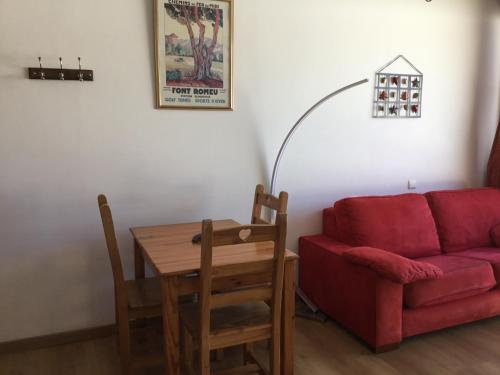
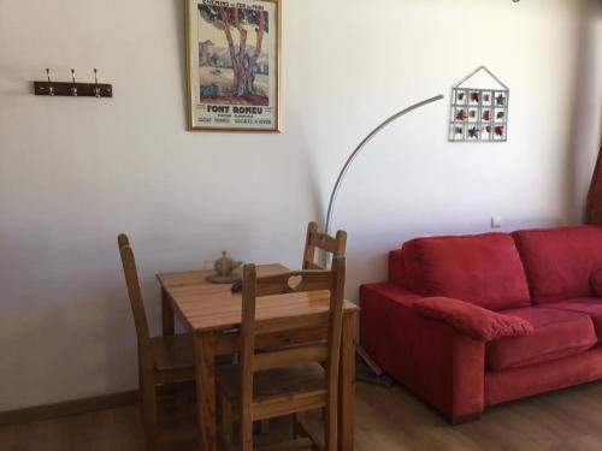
+ teapot (224, 265)
